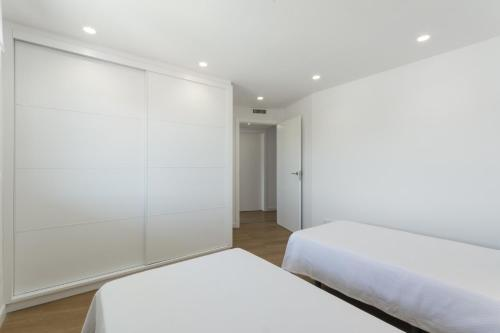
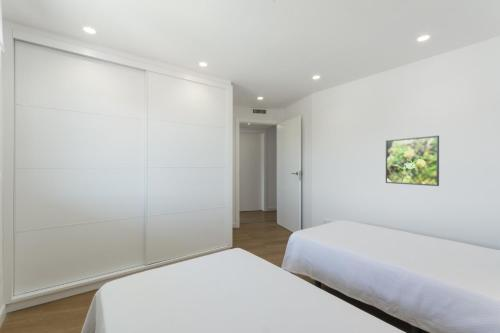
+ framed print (410, 161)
